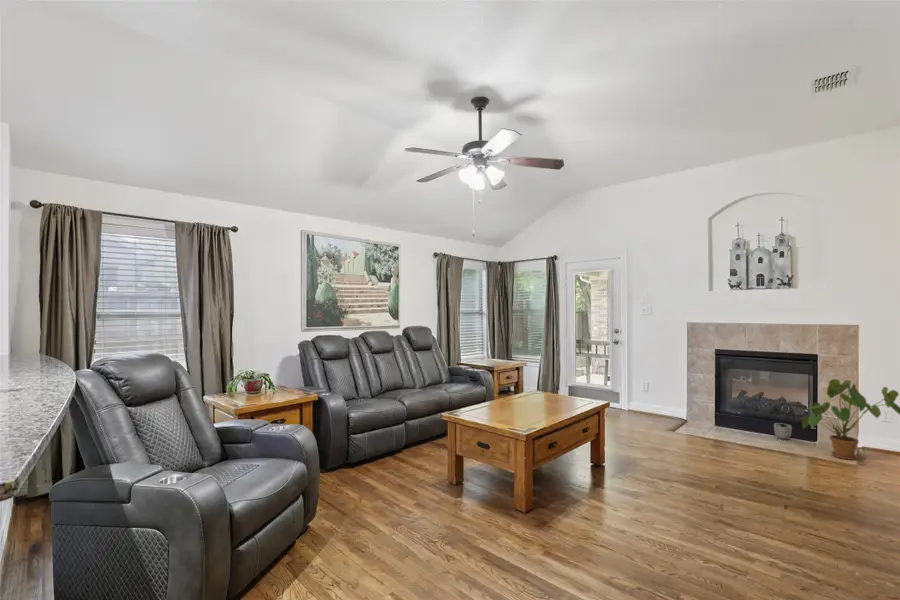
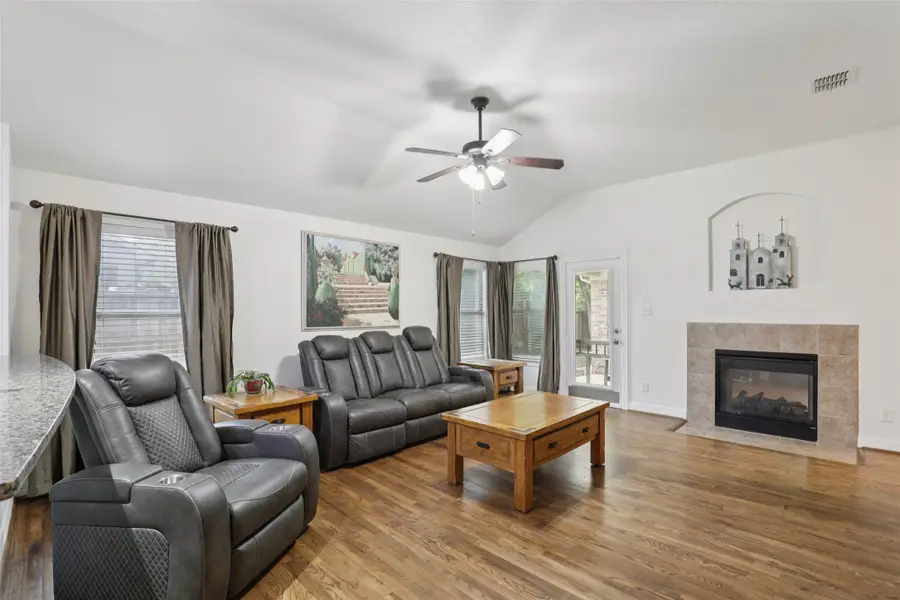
- house plant (851, 418)
- planter (782, 431)
